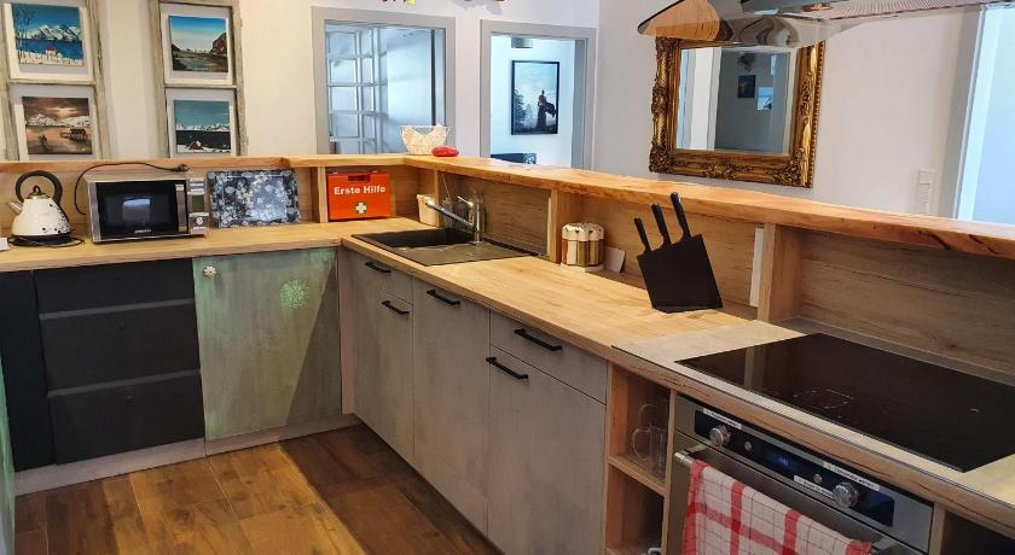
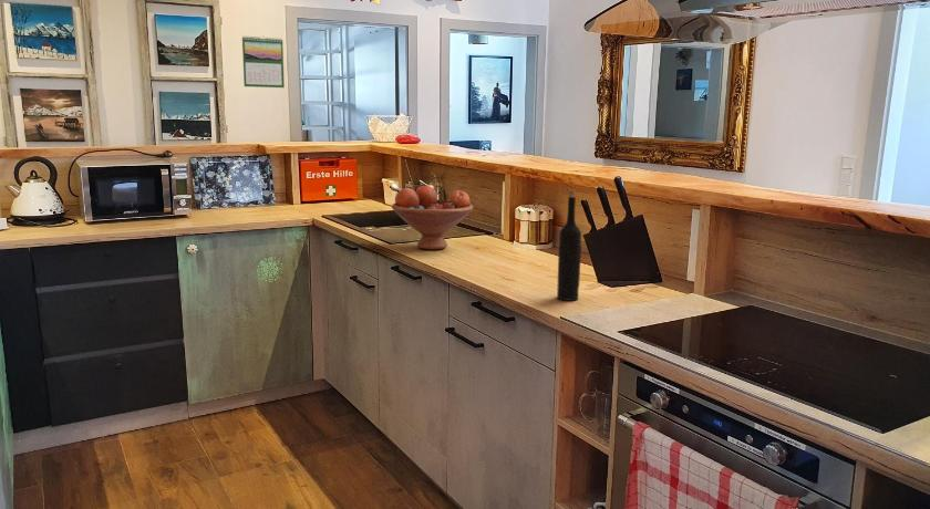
+ fruit bowl (432, 218)
+ wine bottle (569, 245)
+ calendar (264, 61)
